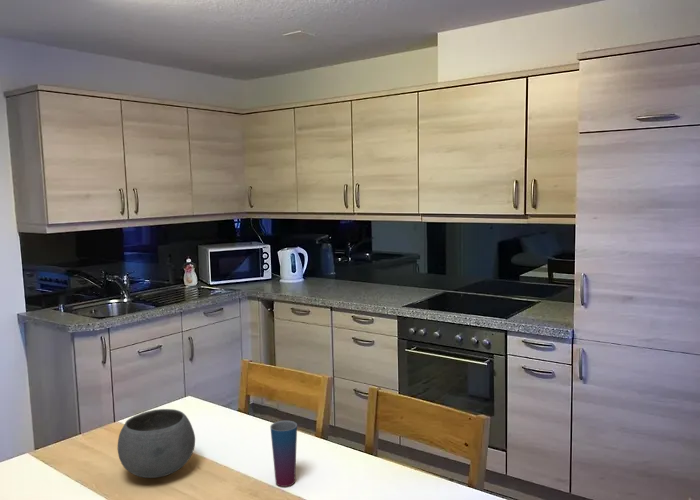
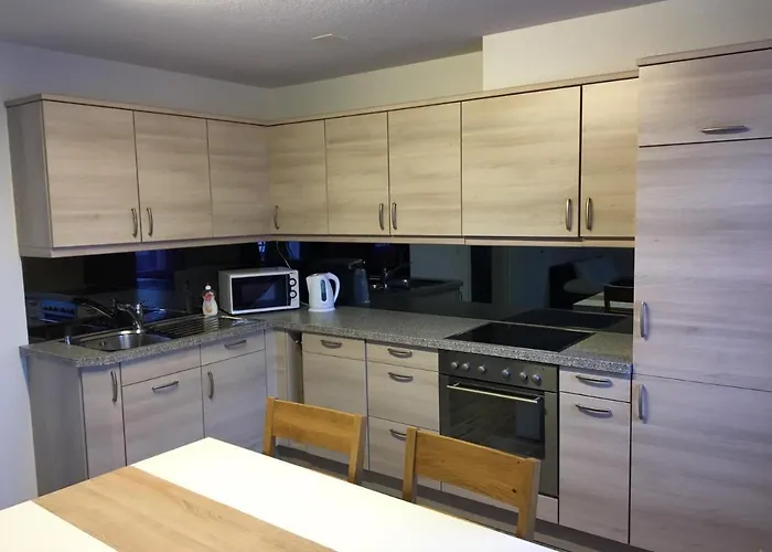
- bowl (157, 445)
- cup (284, 453)
